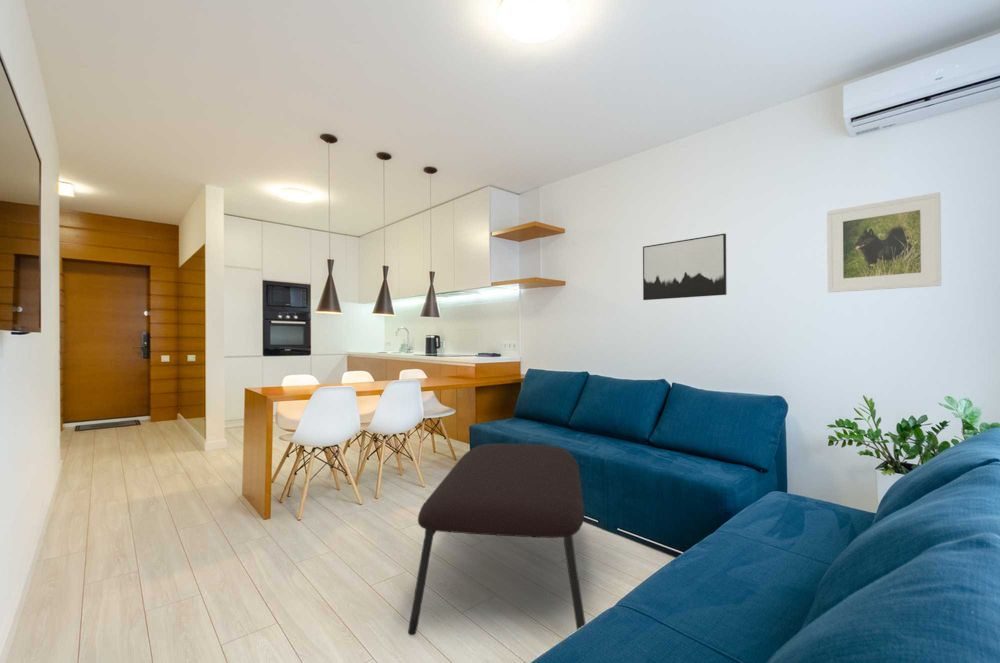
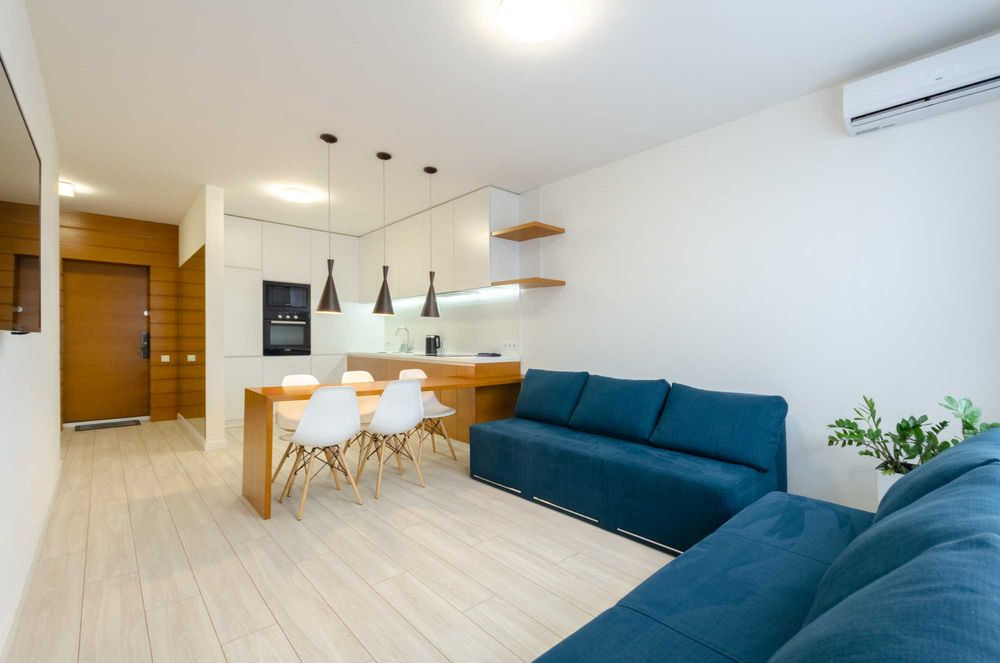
- coffee table (511, 517)
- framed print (880, 245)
- wall art (681, 269)
